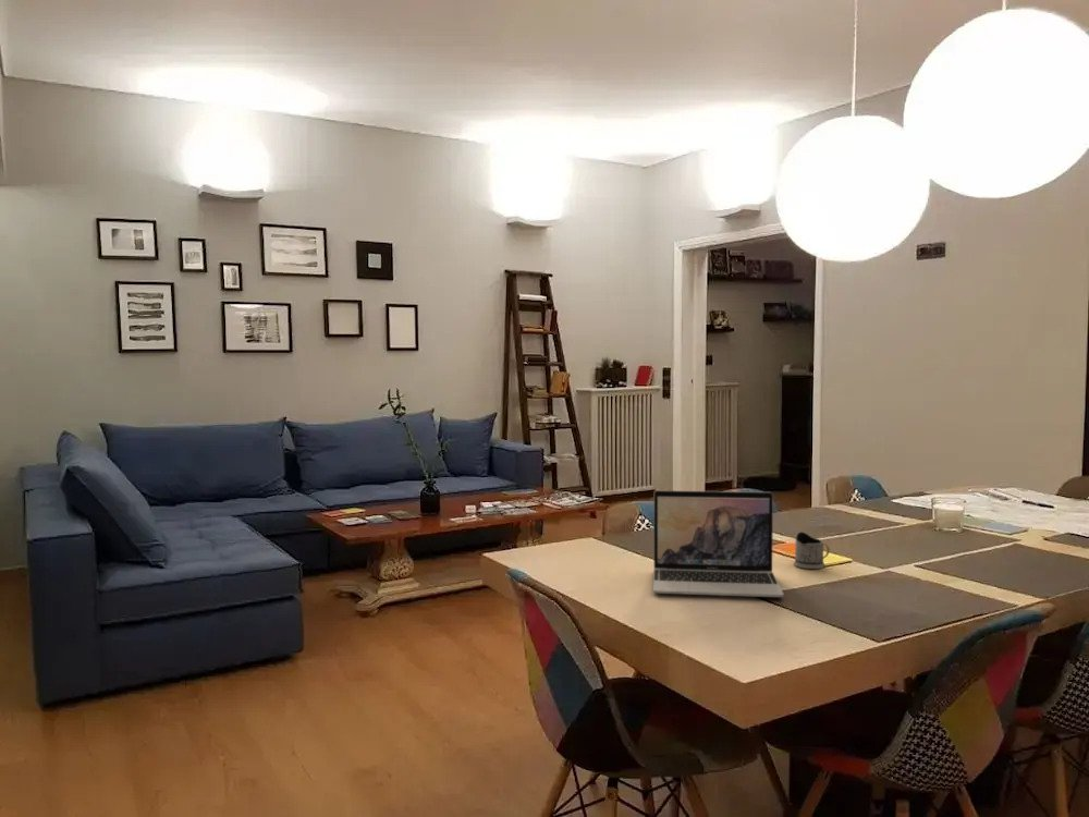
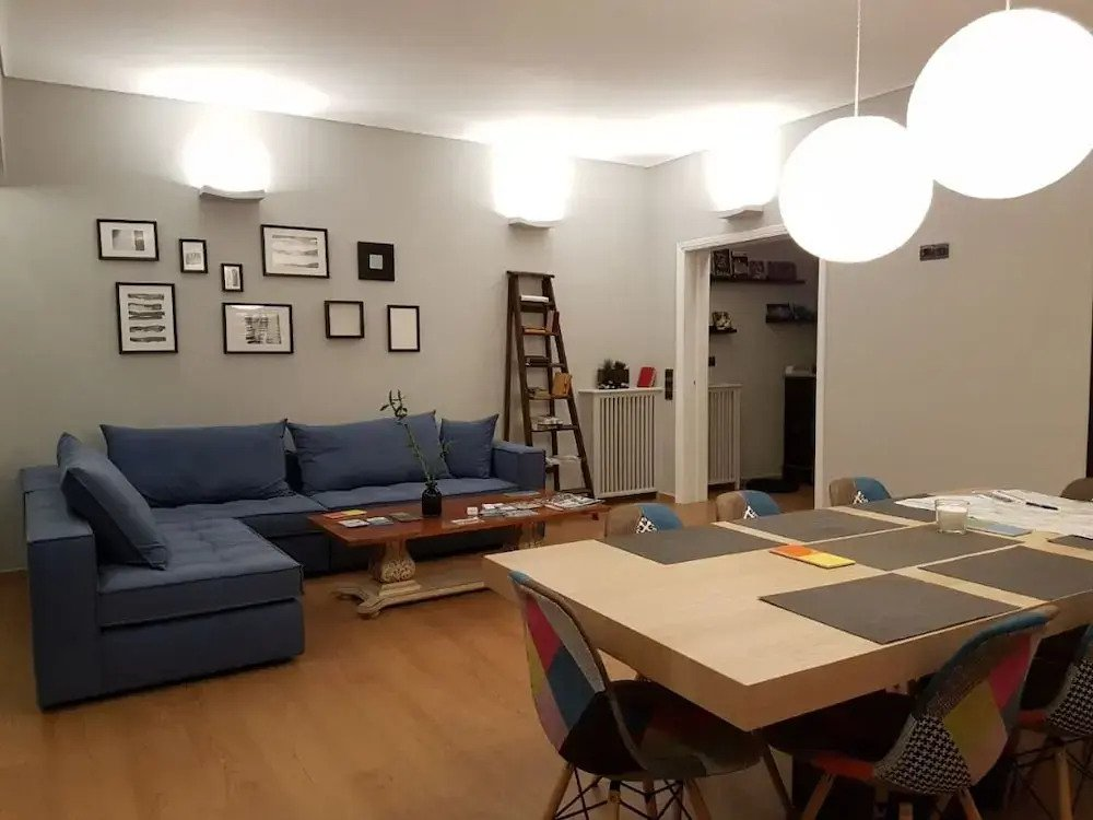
- tea glass holder (812, 550)
- laptop (714, 541)
